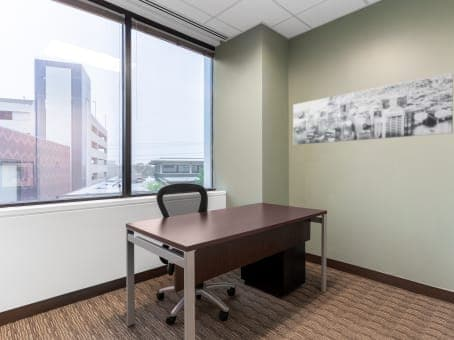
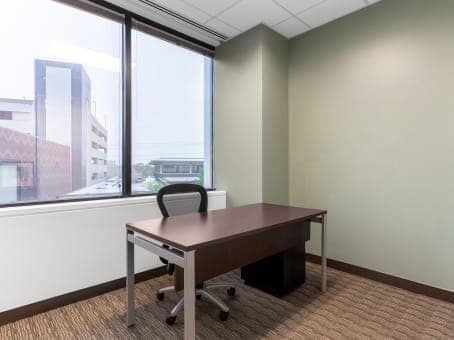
- wall art (357, 116)
